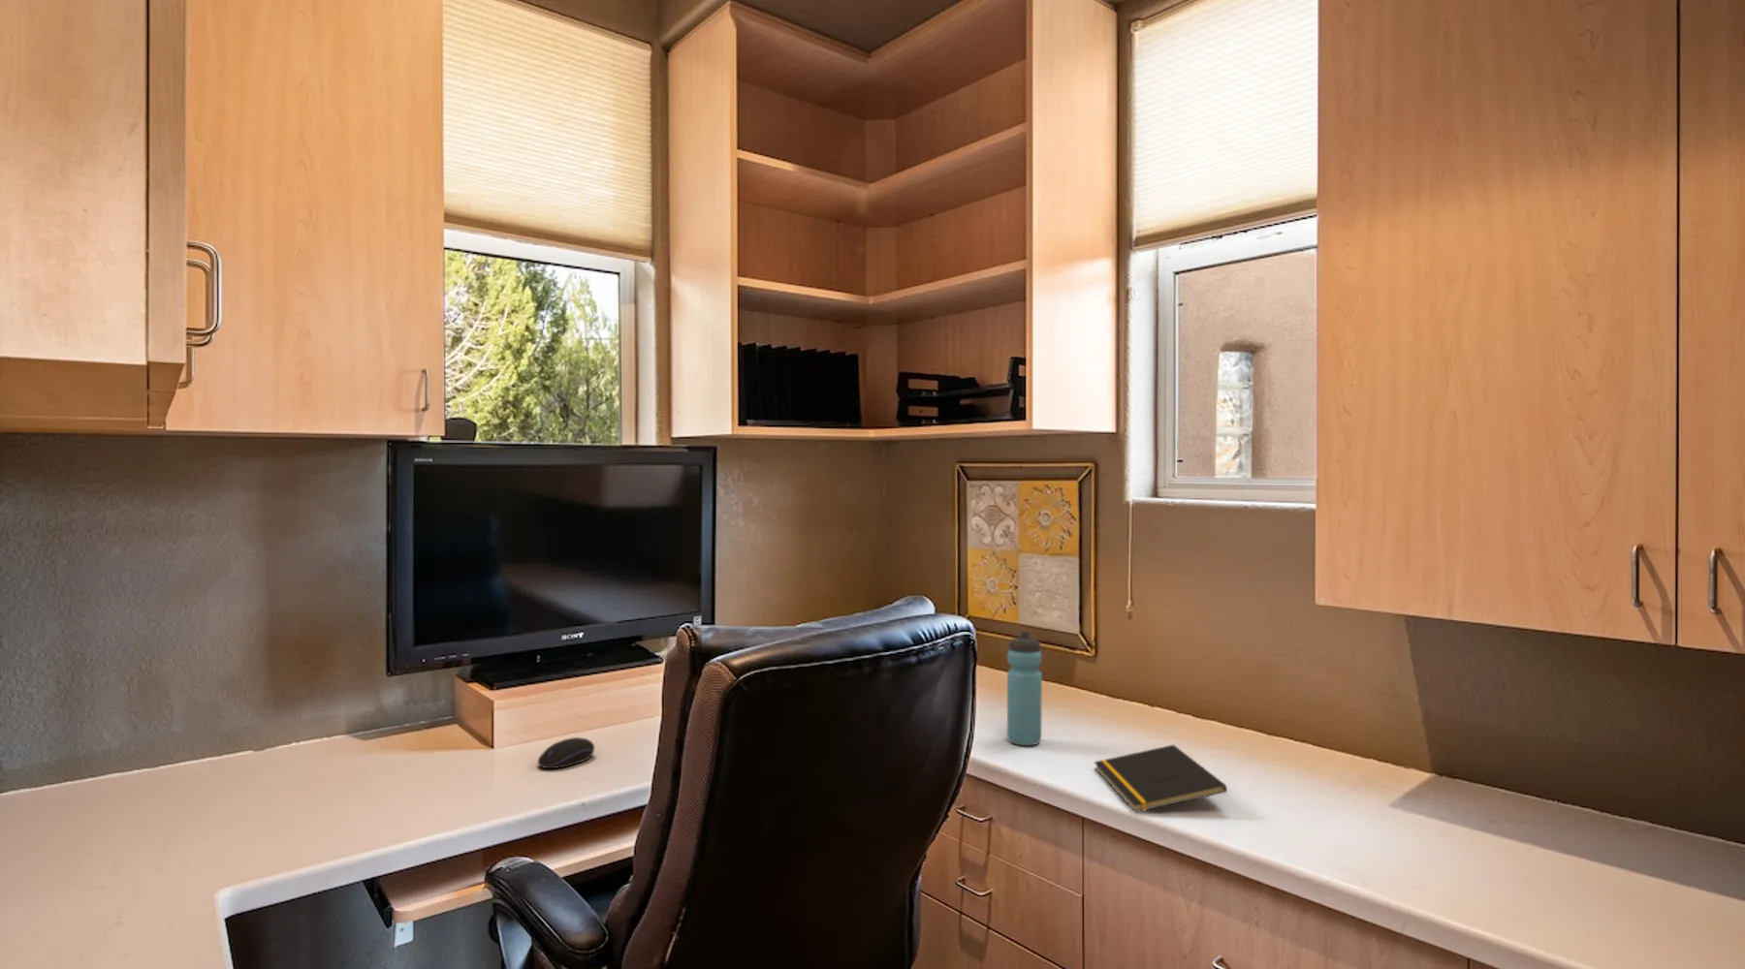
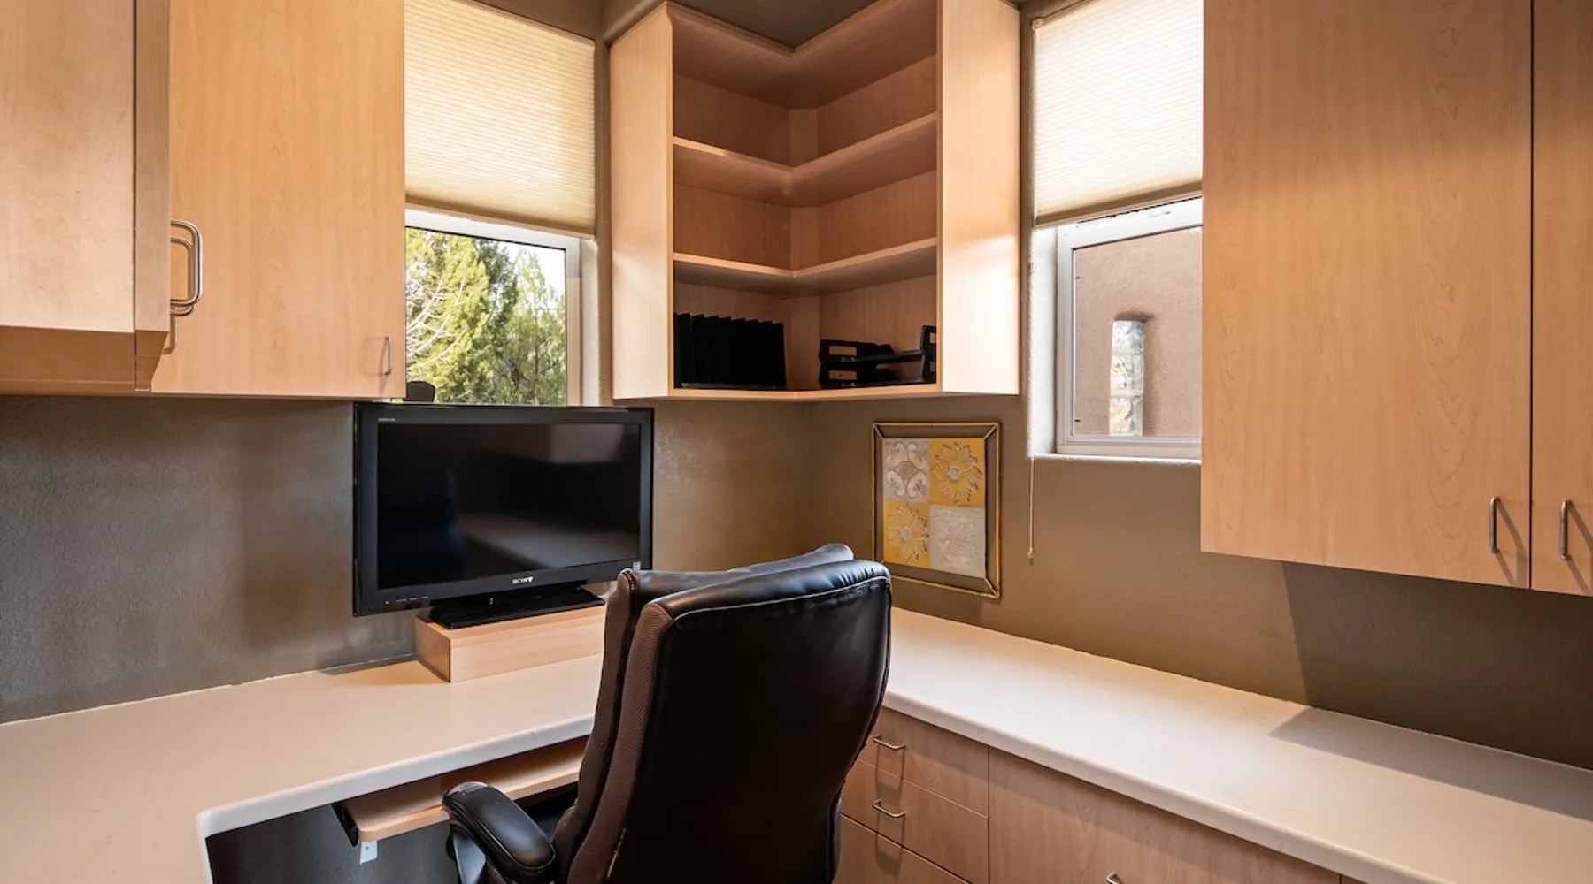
- water bottle (1024, 686)
- notepad (1155, 776)
- computer mouse (566, 749)
